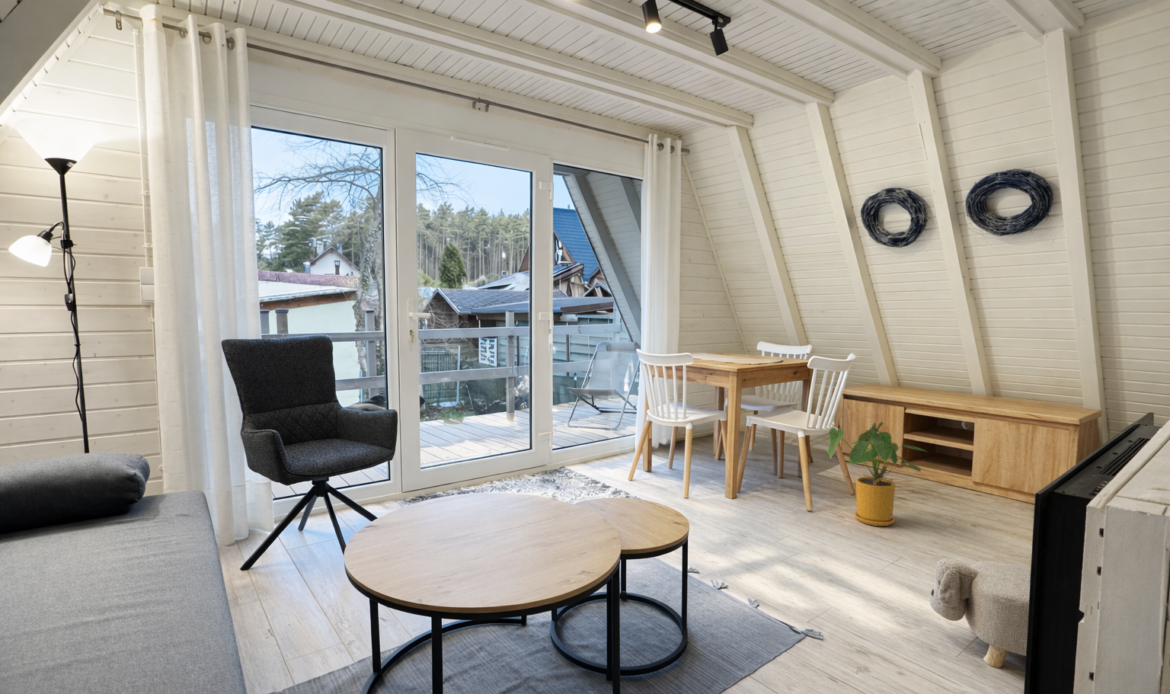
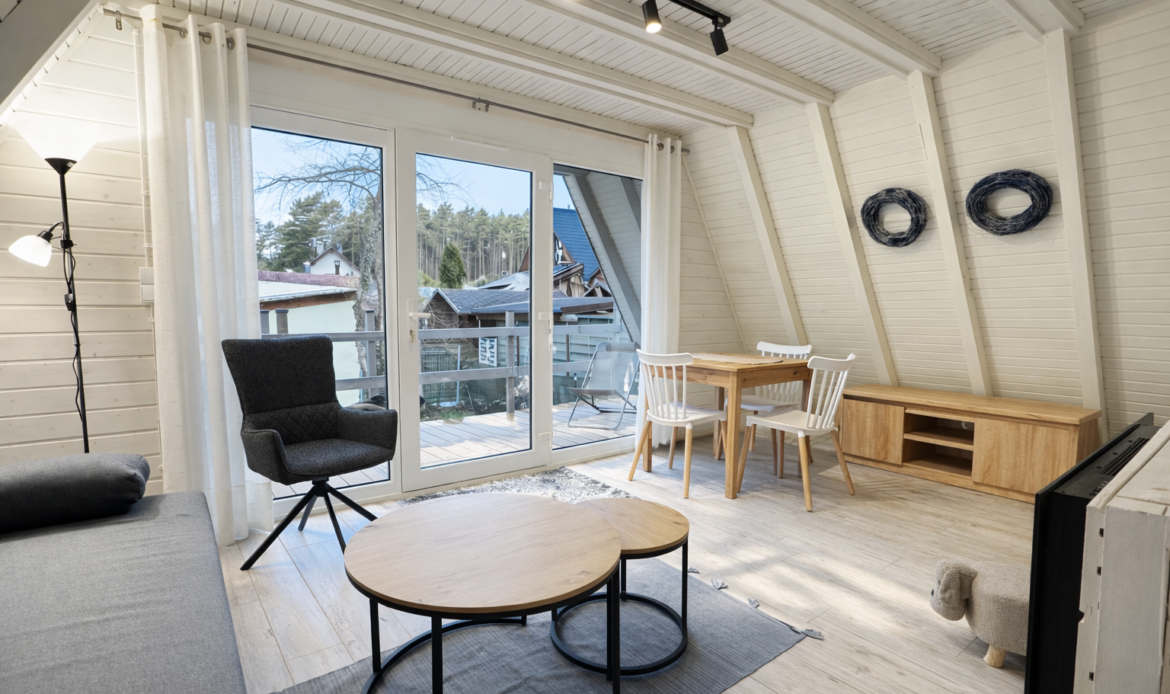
- house plant (878, 473)
